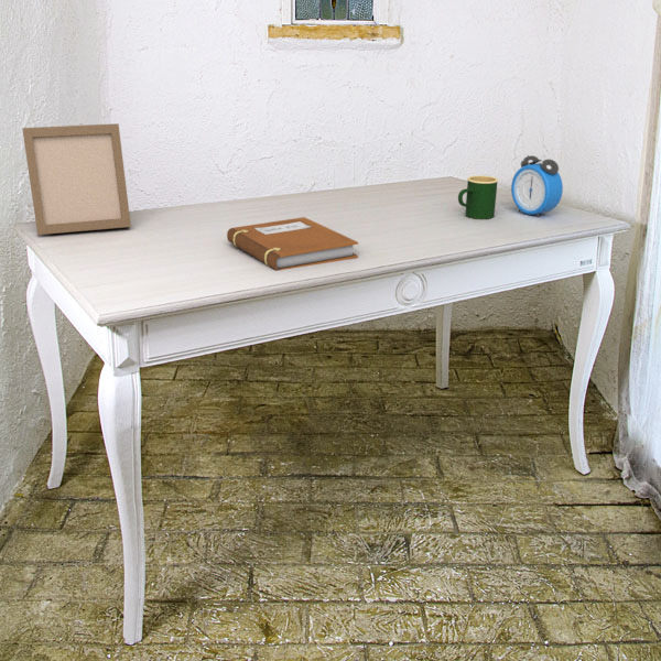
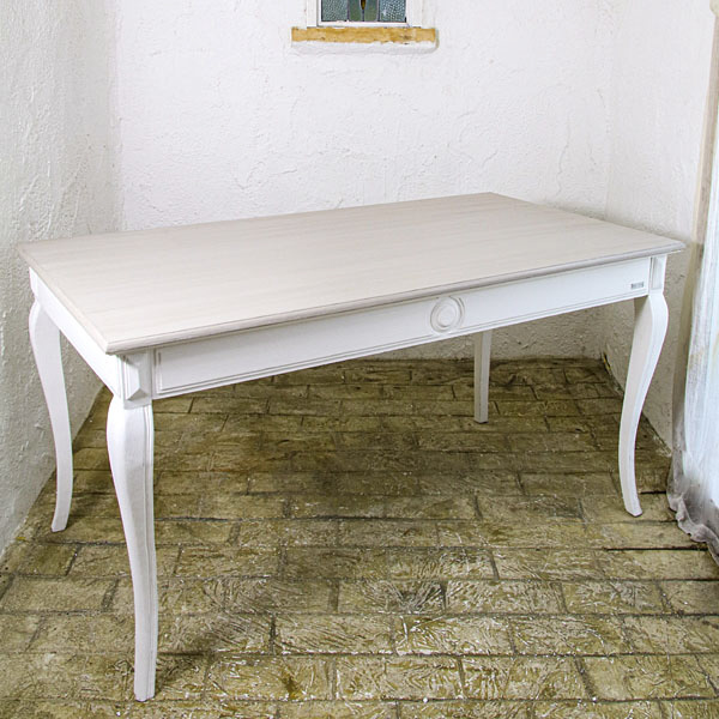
- alarm clock (537, 185)
- mug (475, 197)
- photo frame (76, 176)
- notebook (289, 241)
